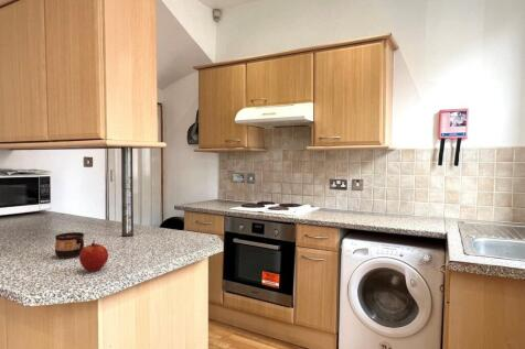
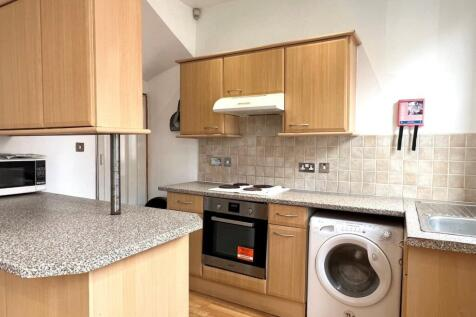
- apple (94, 254)
- cup (69, 244)
